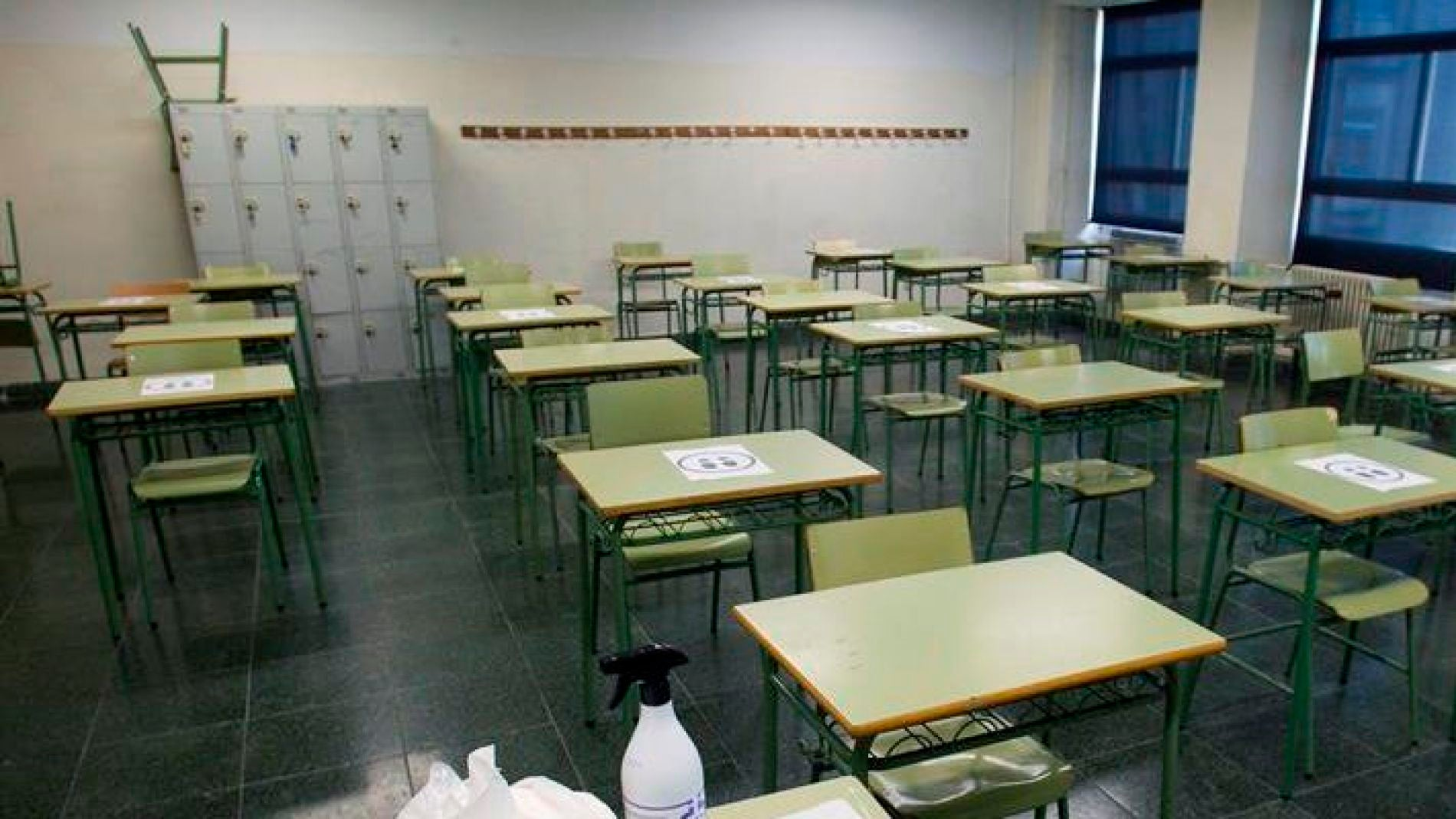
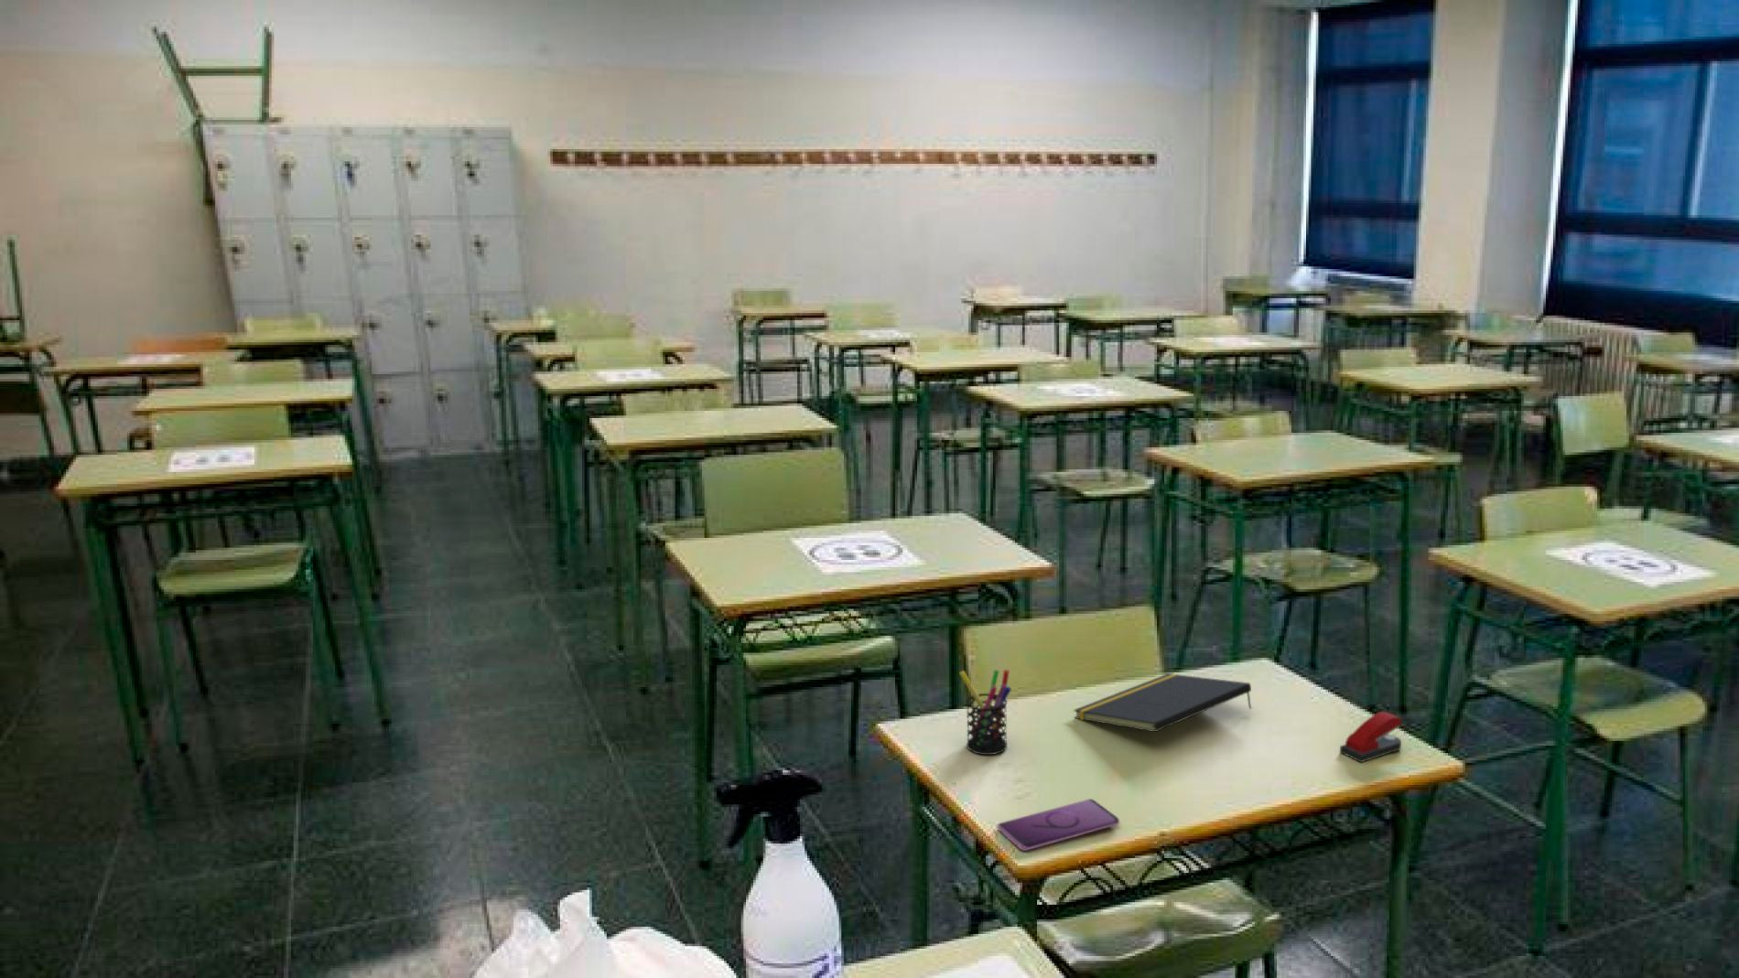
+ notepad (1161, 701)
+ stapler (1374, 733)
+ smartphone (1058, 824)
+ pen holder (990, 706)
